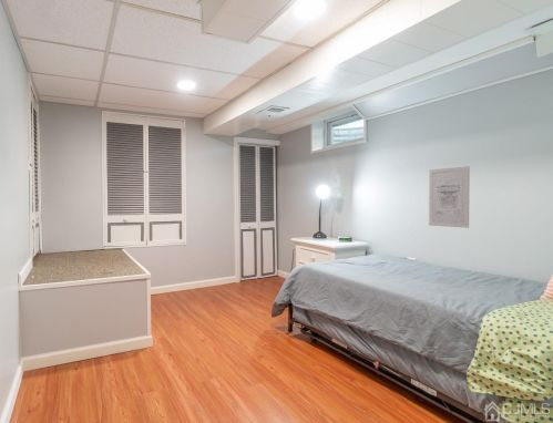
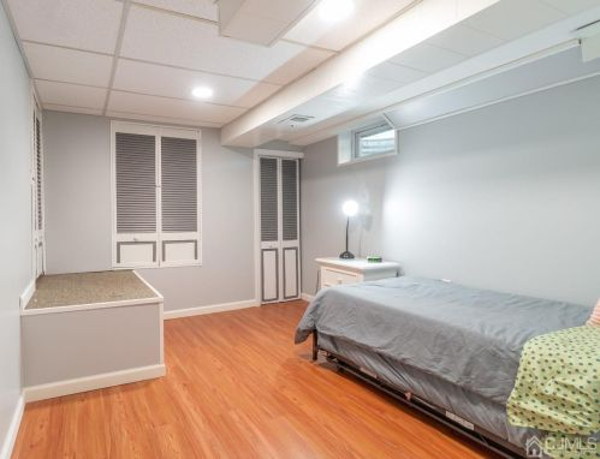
- wall art (448, 197)
